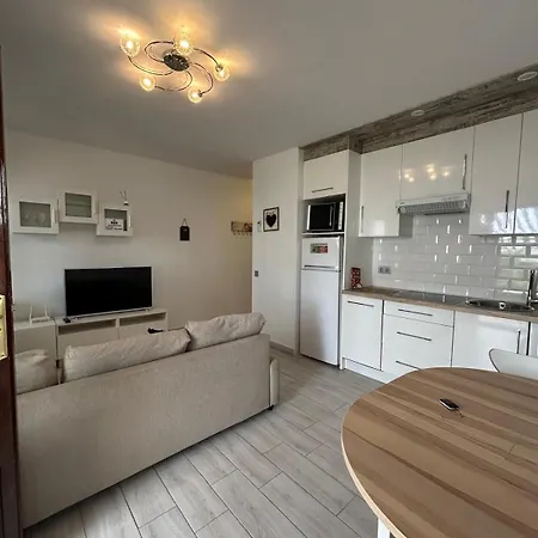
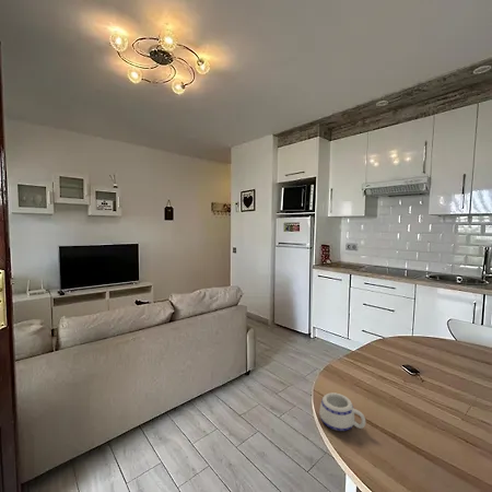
+ mug (341, 412)
